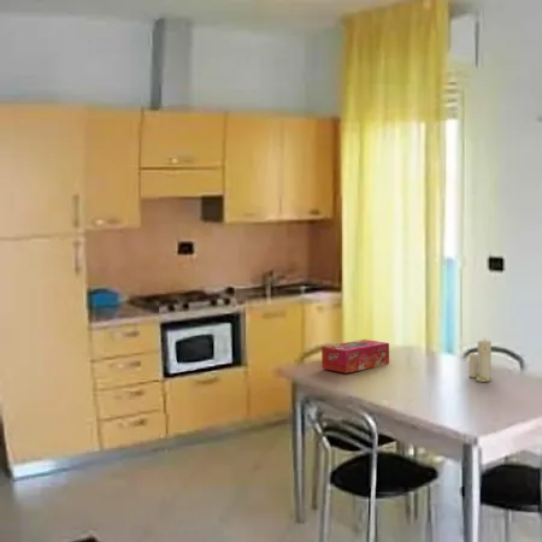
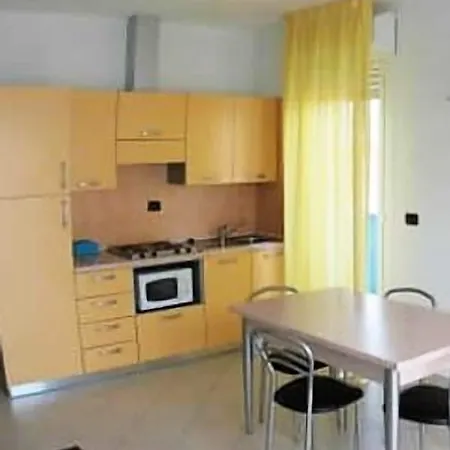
- tissue box (355, 355)
- candle (481, 358)
